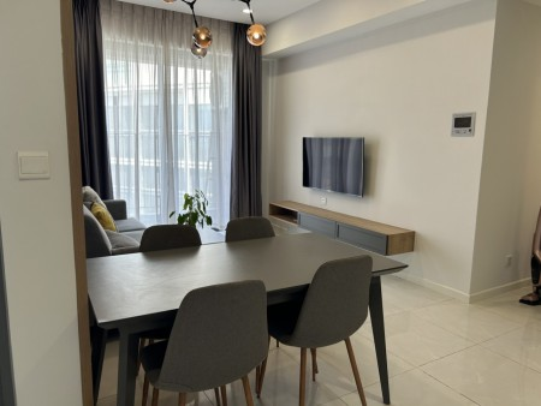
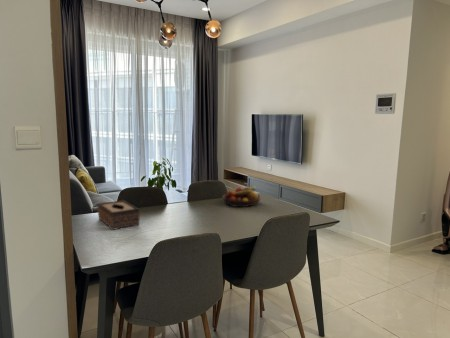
+ tissue box (118, 214)
+ fruit bowl (241, 194)
